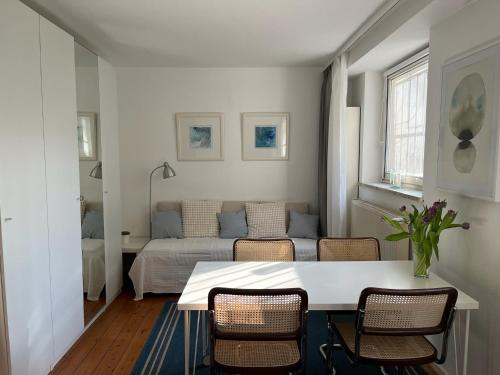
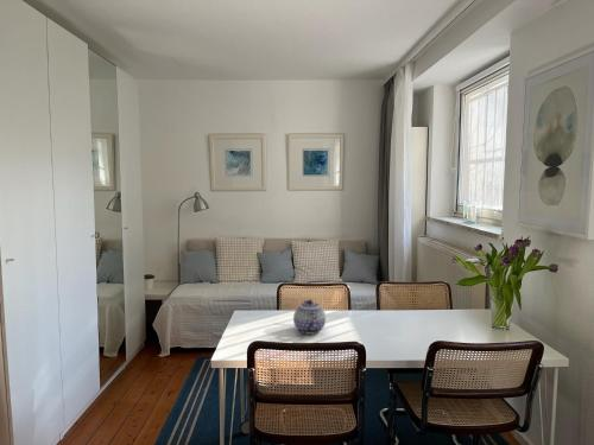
+ teapot (309, 314)
